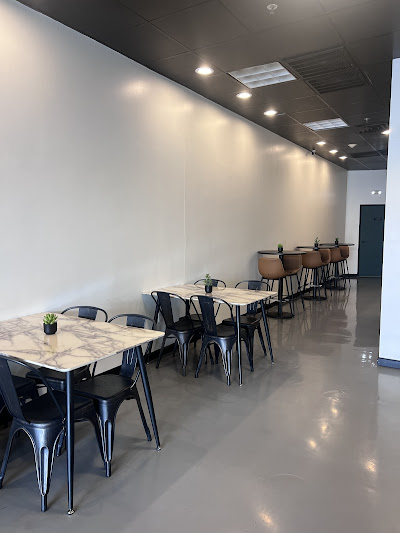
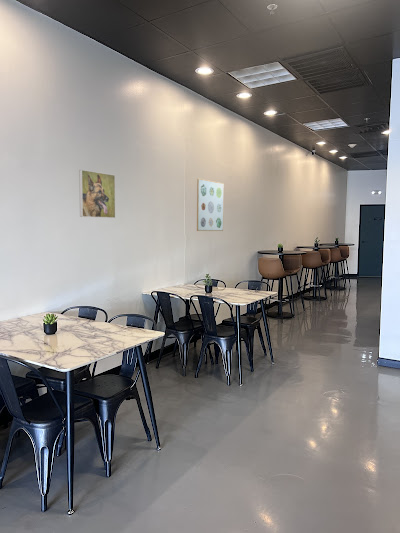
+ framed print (98, 195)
+ wall art (210, 206)
